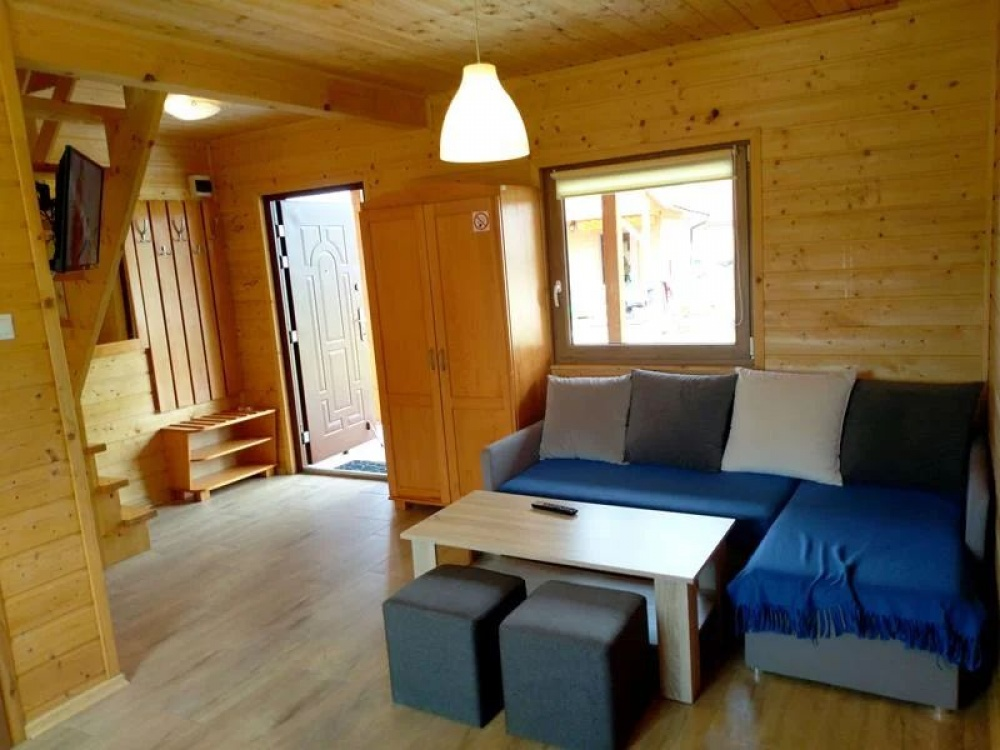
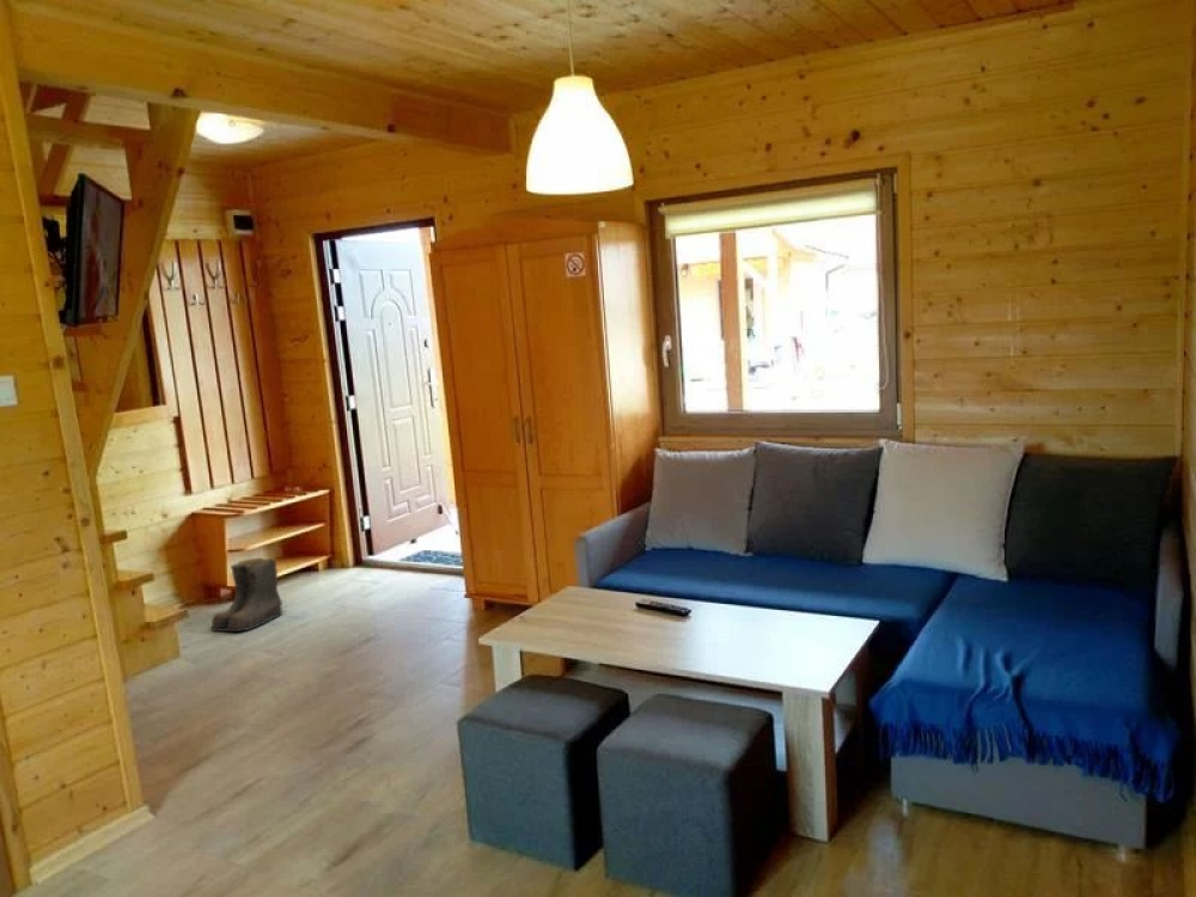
+ boots (244, 593)
